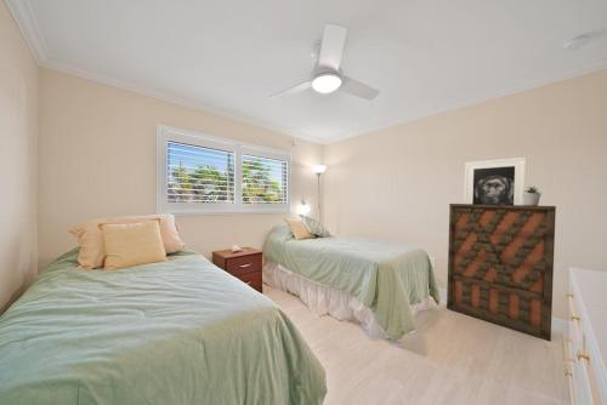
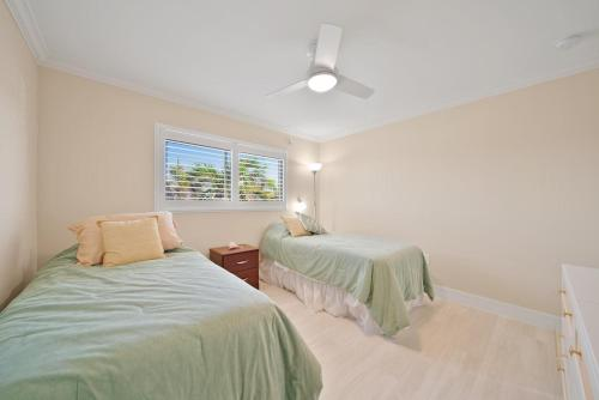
- storage cabinet (494, 262)
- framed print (492, 196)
- potted plant (532, 194)
